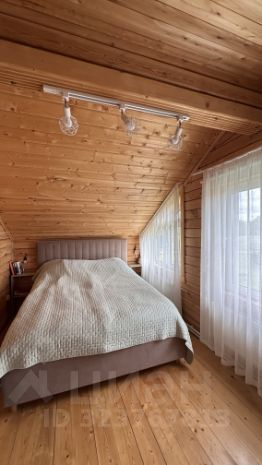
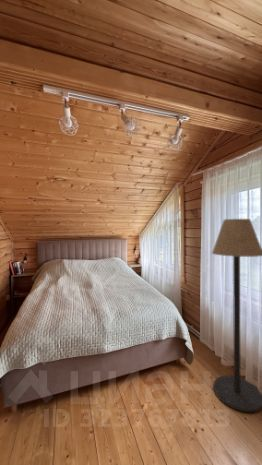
+ floor lamp (236, 306)
